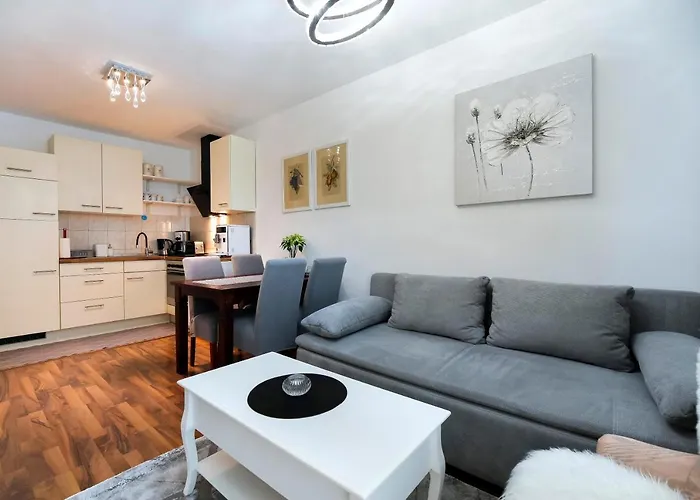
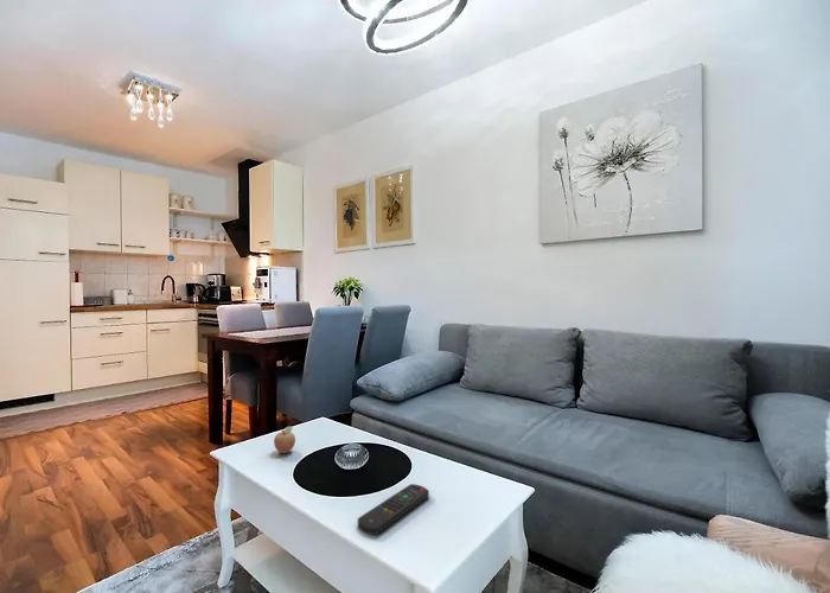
+ fruit (285, 440)
+ remote control (395, 506)
